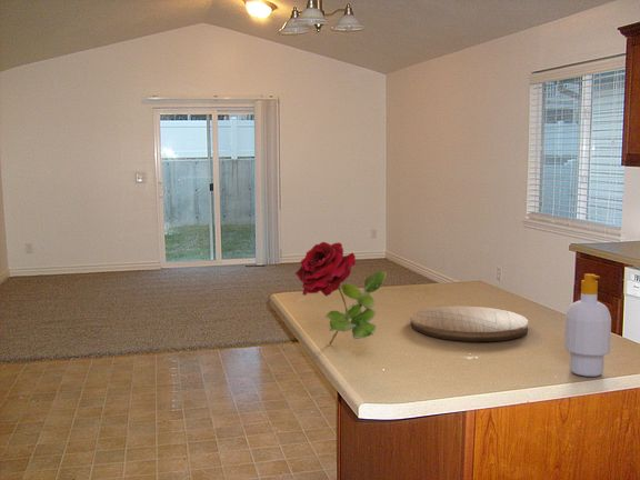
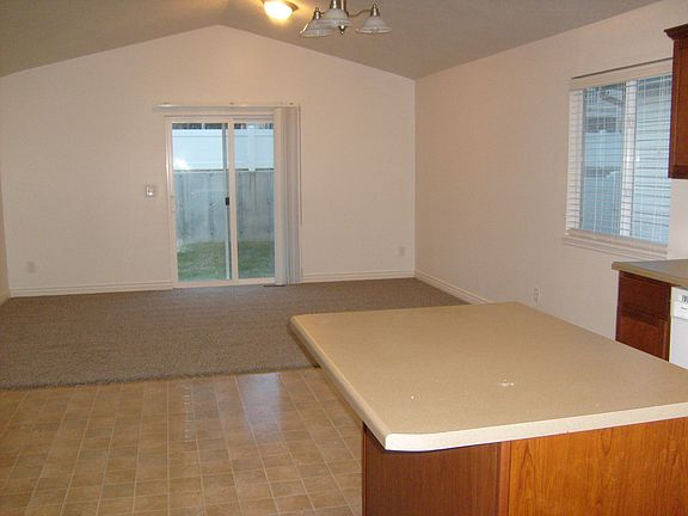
- flower (349, 297)
- soap bottle (588, 323)
- cutting board (468, 322)
